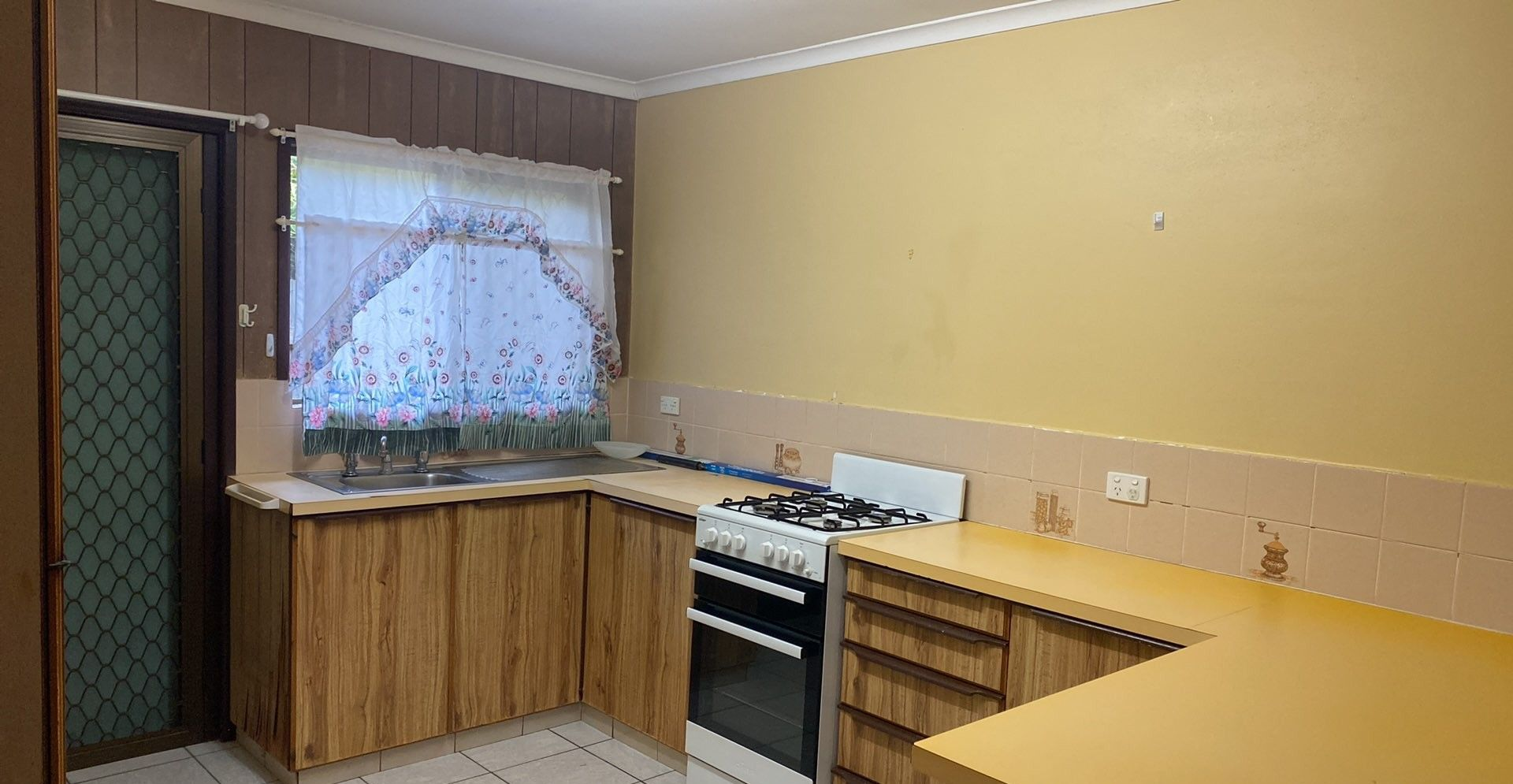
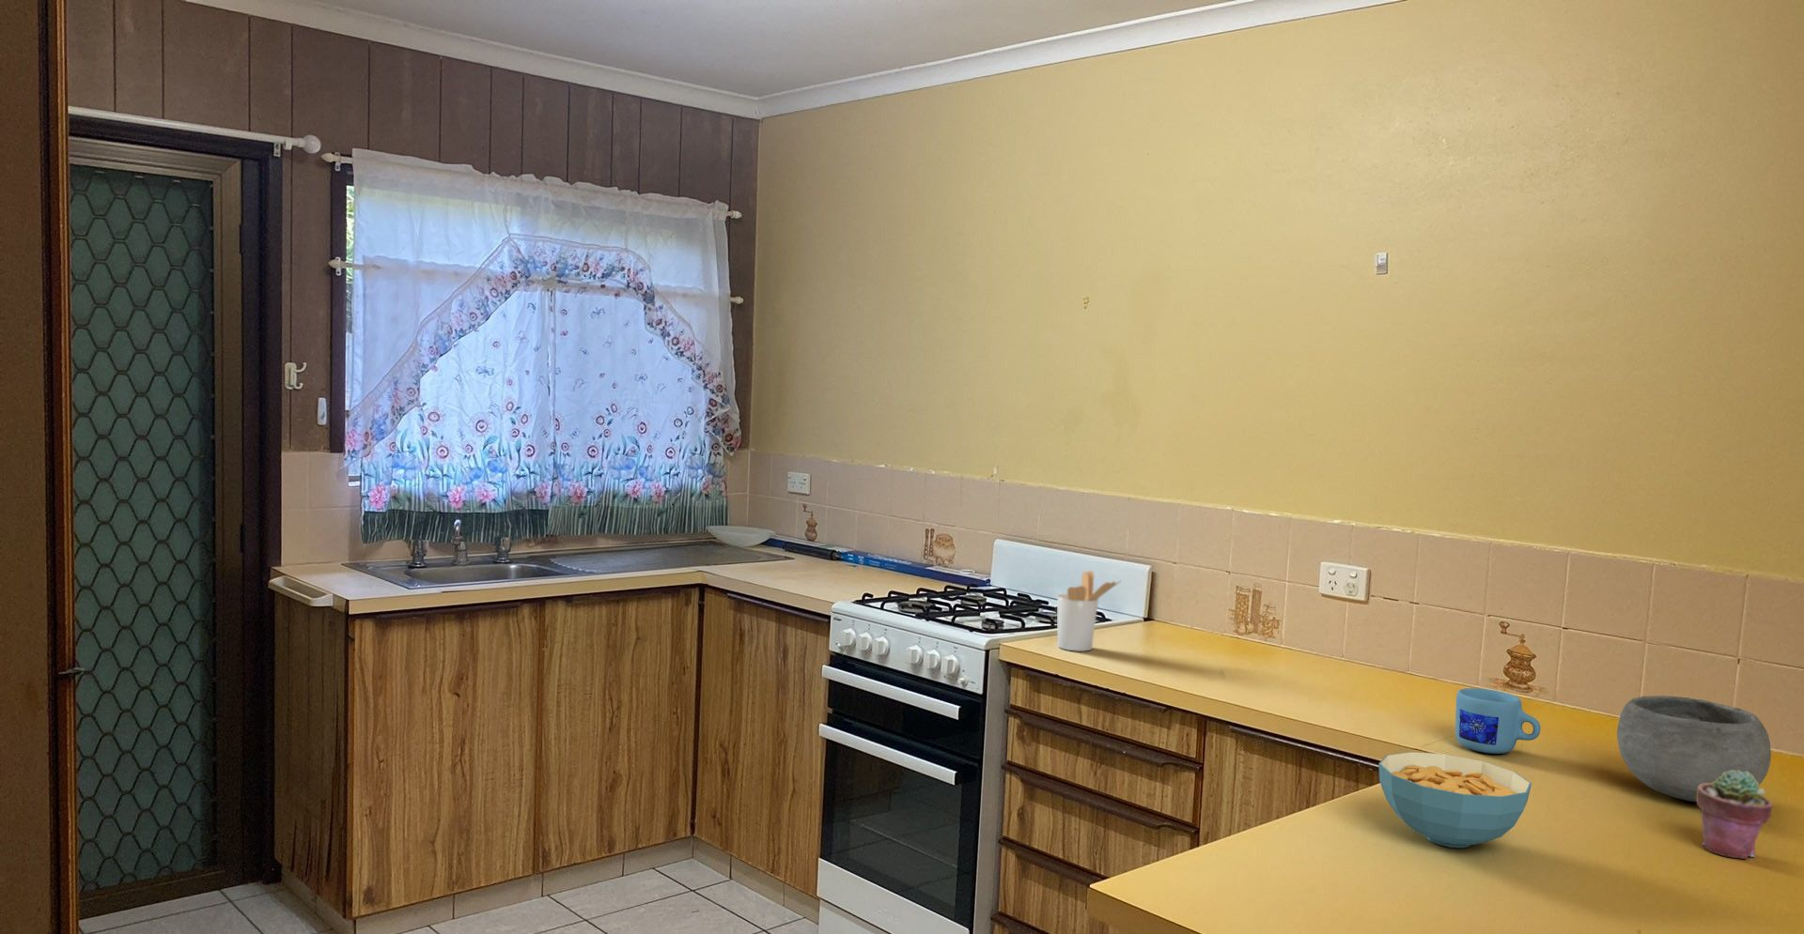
+ utensil holder (1086, 611)
+ bowl (1691, 753)
+ mug (1496, 724)
+ cereal bowl (1451, 807)
+ potted succulent (1732, 810)
